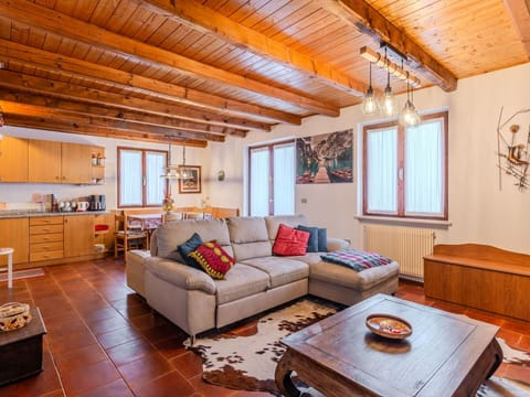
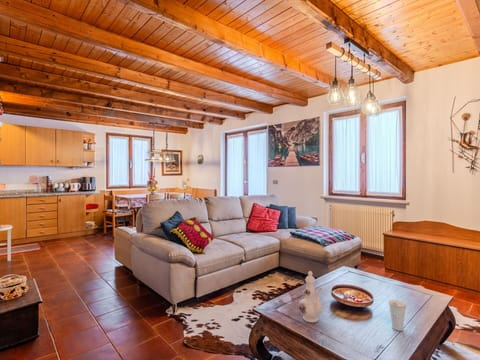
+ chinaware (312, 296)
+ cup (397, 314)
